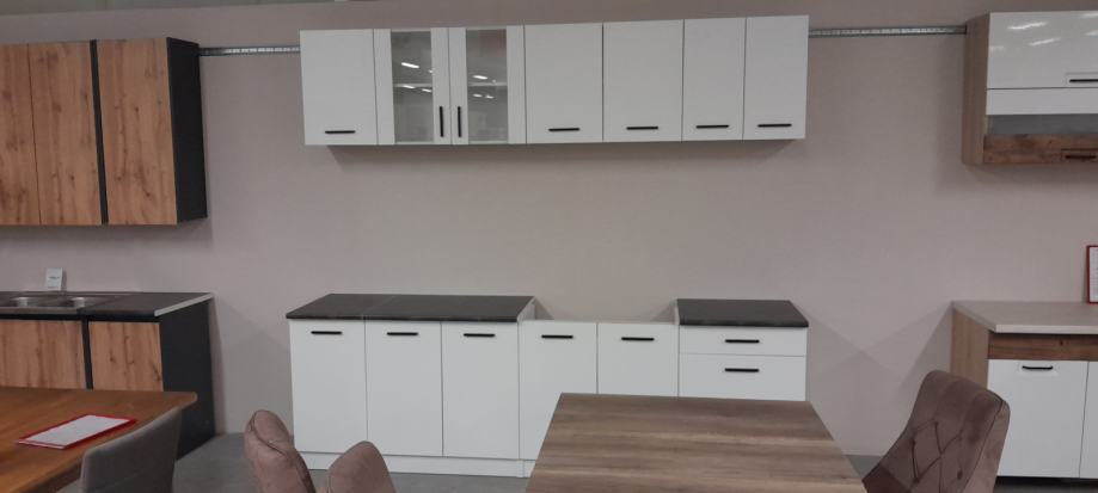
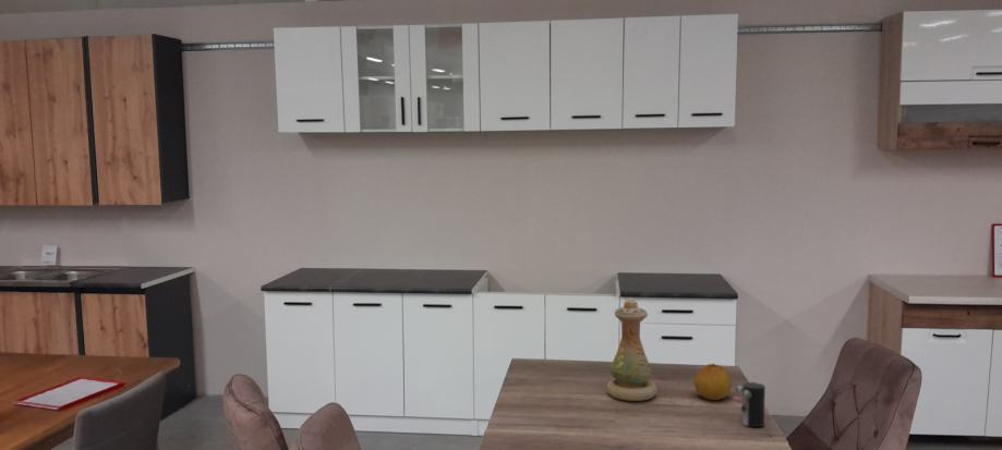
+ cup (748, 404)
+ fruit (712, 380)
+ vase (631, 345)
